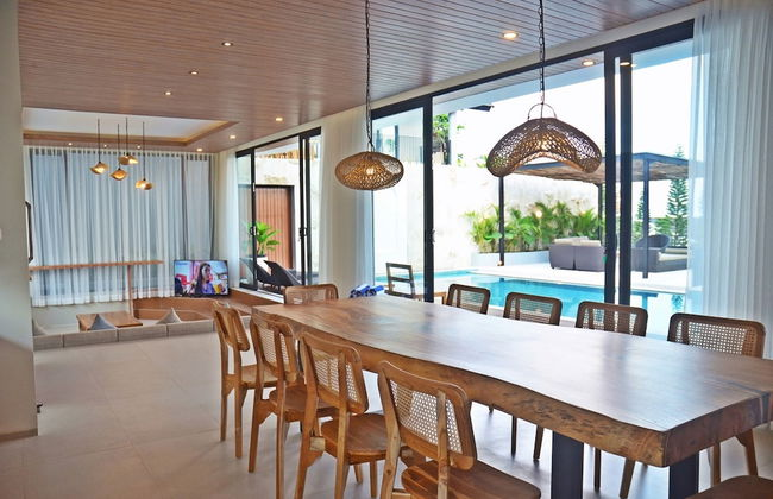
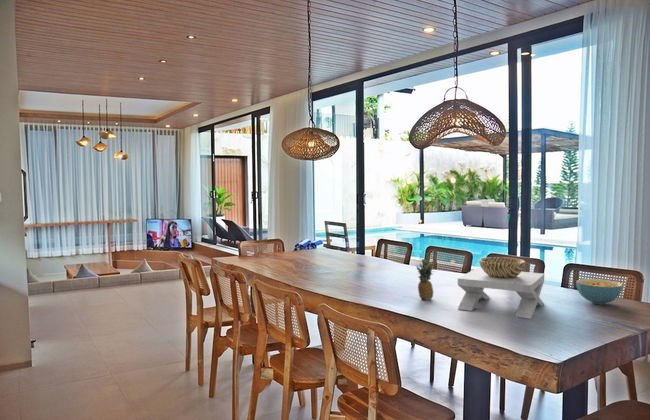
+ decorative bowl (501, 283)
+ fruit (427, 279)
+ cereal bowl (598, 292)
